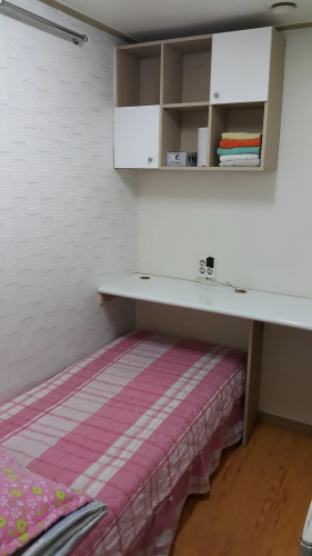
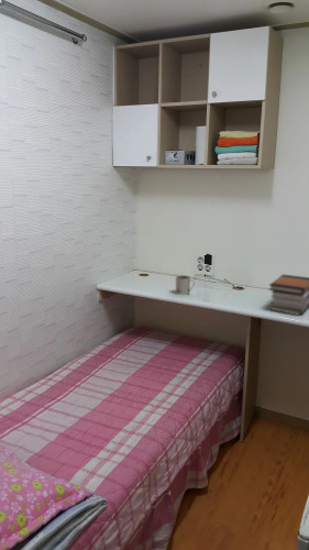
+ book stack (291, 294)
+ mug (185, 285)
